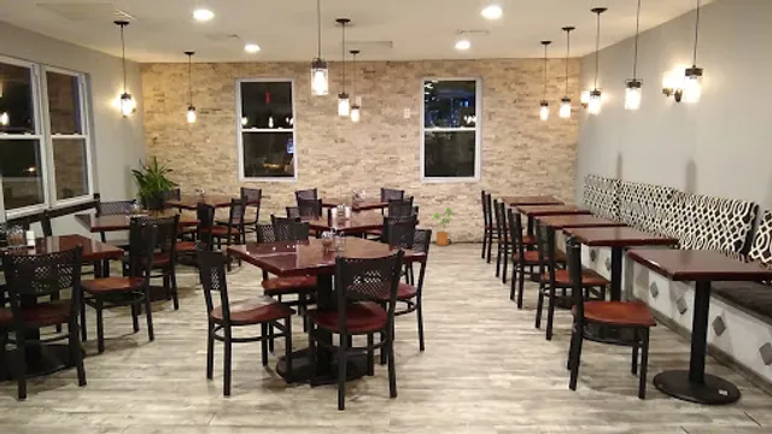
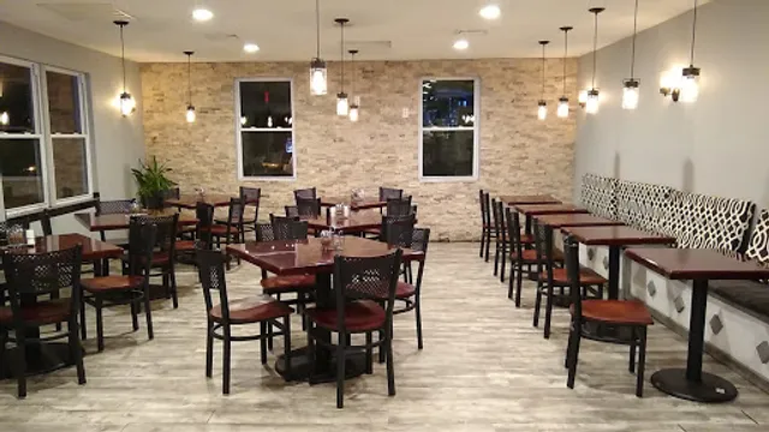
- house plant (443, 227)
